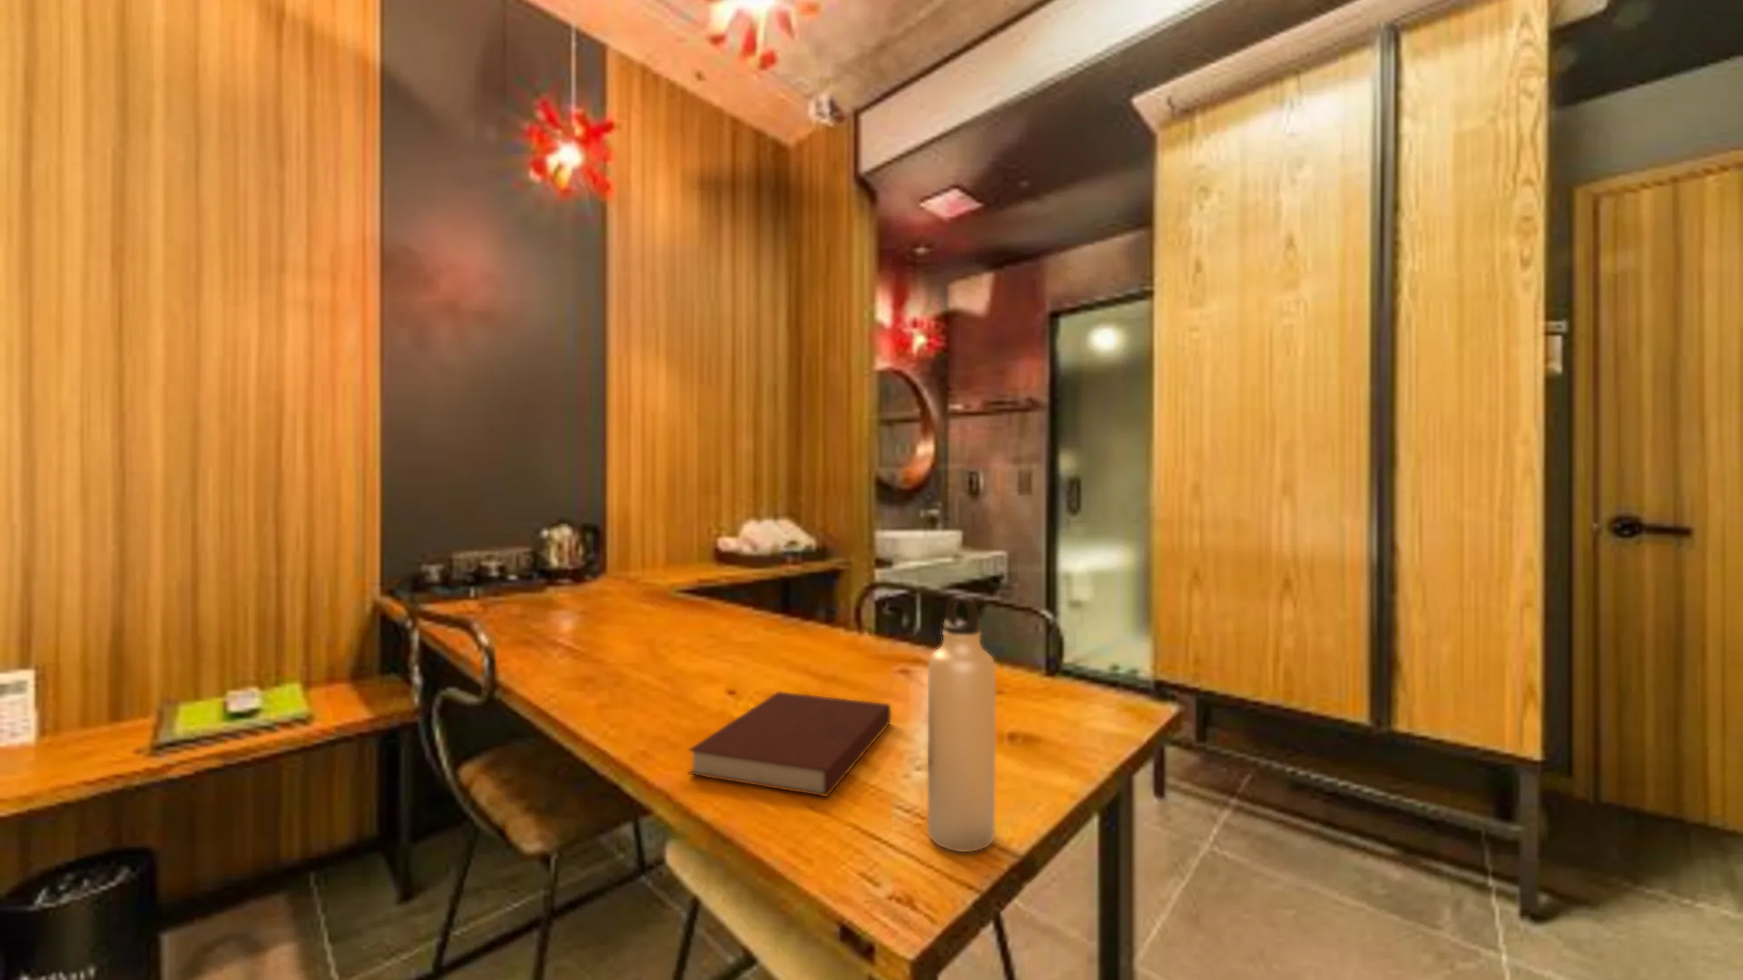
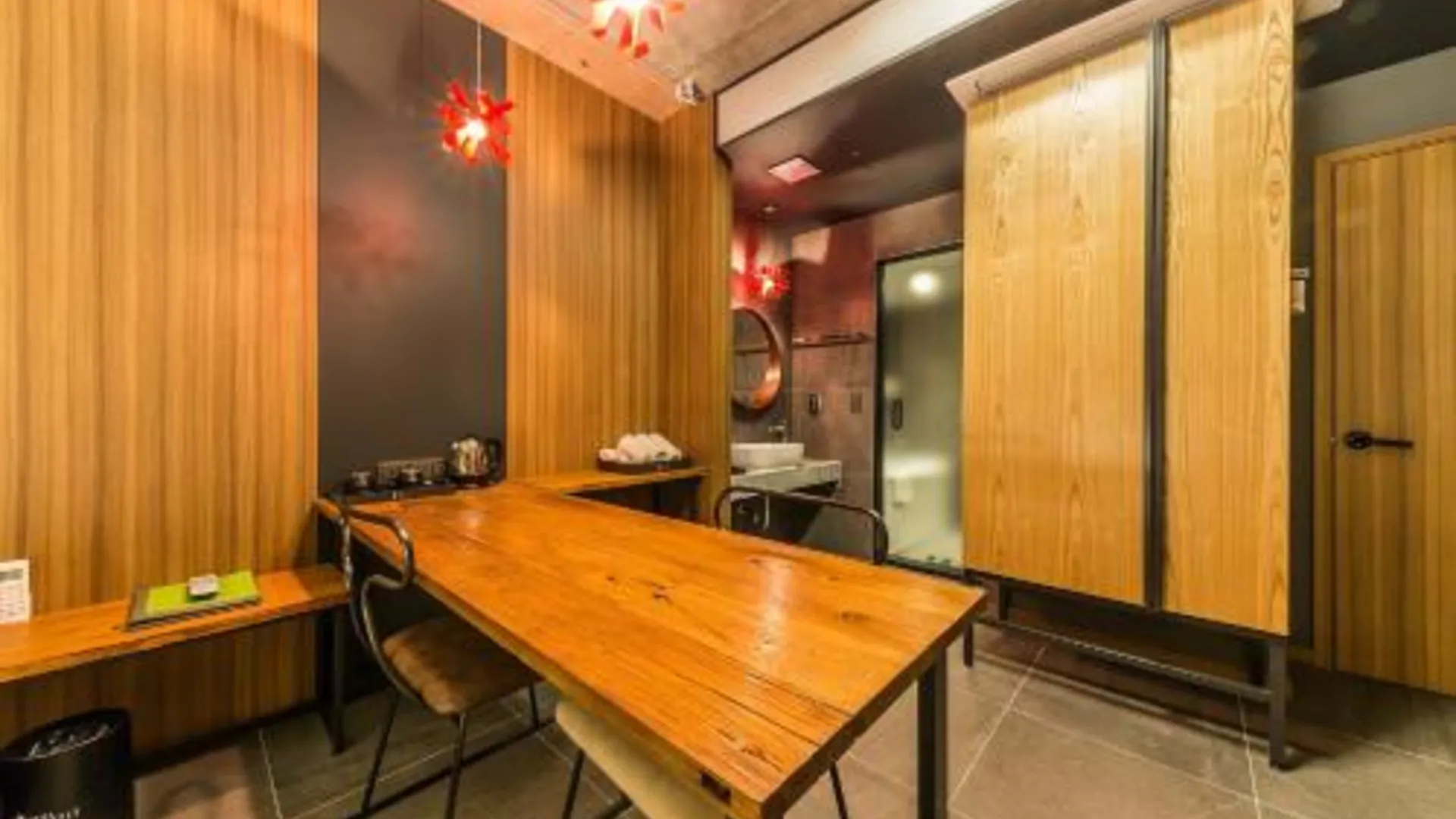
- water bottle (961, 716)
- notebook (798, 735)
